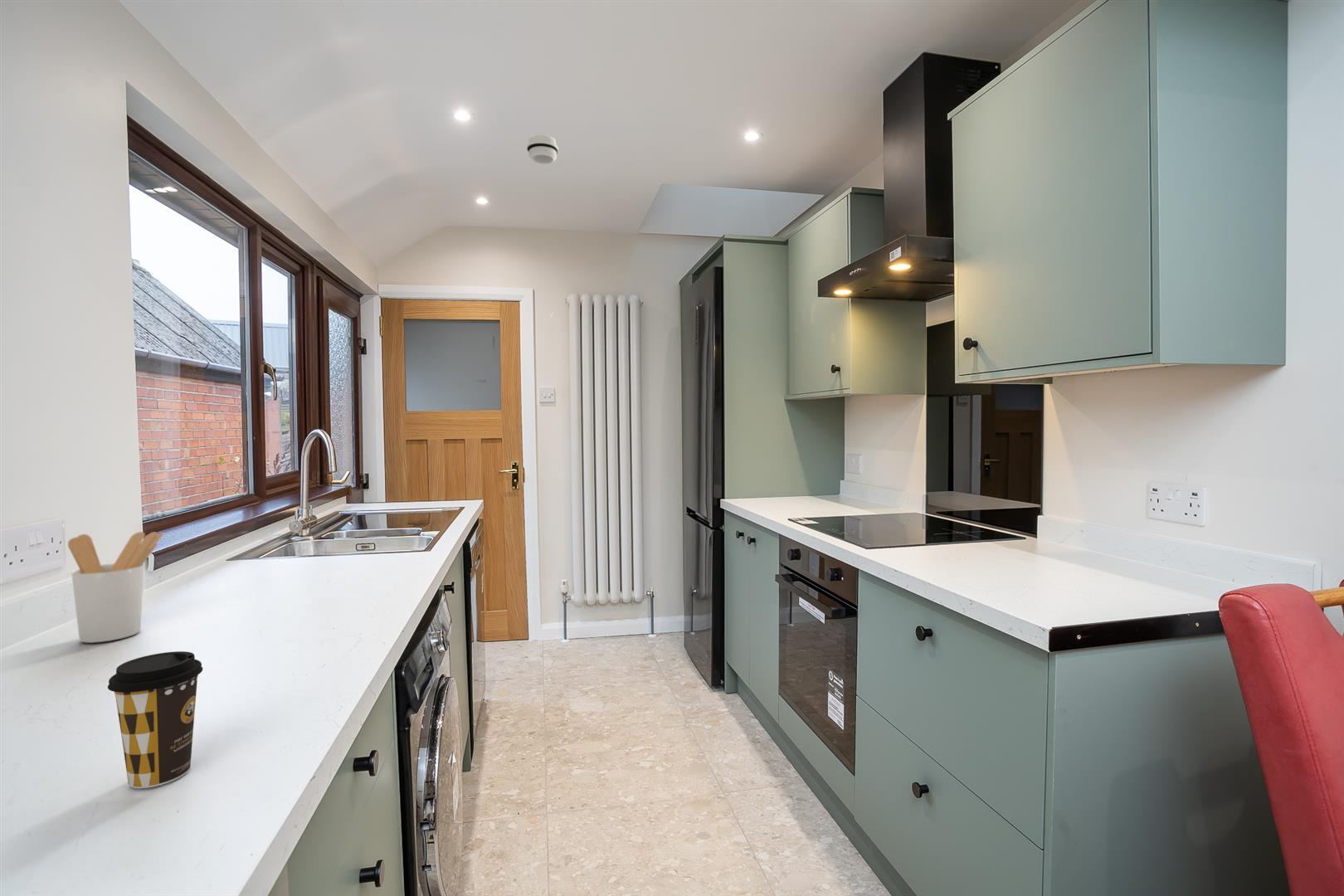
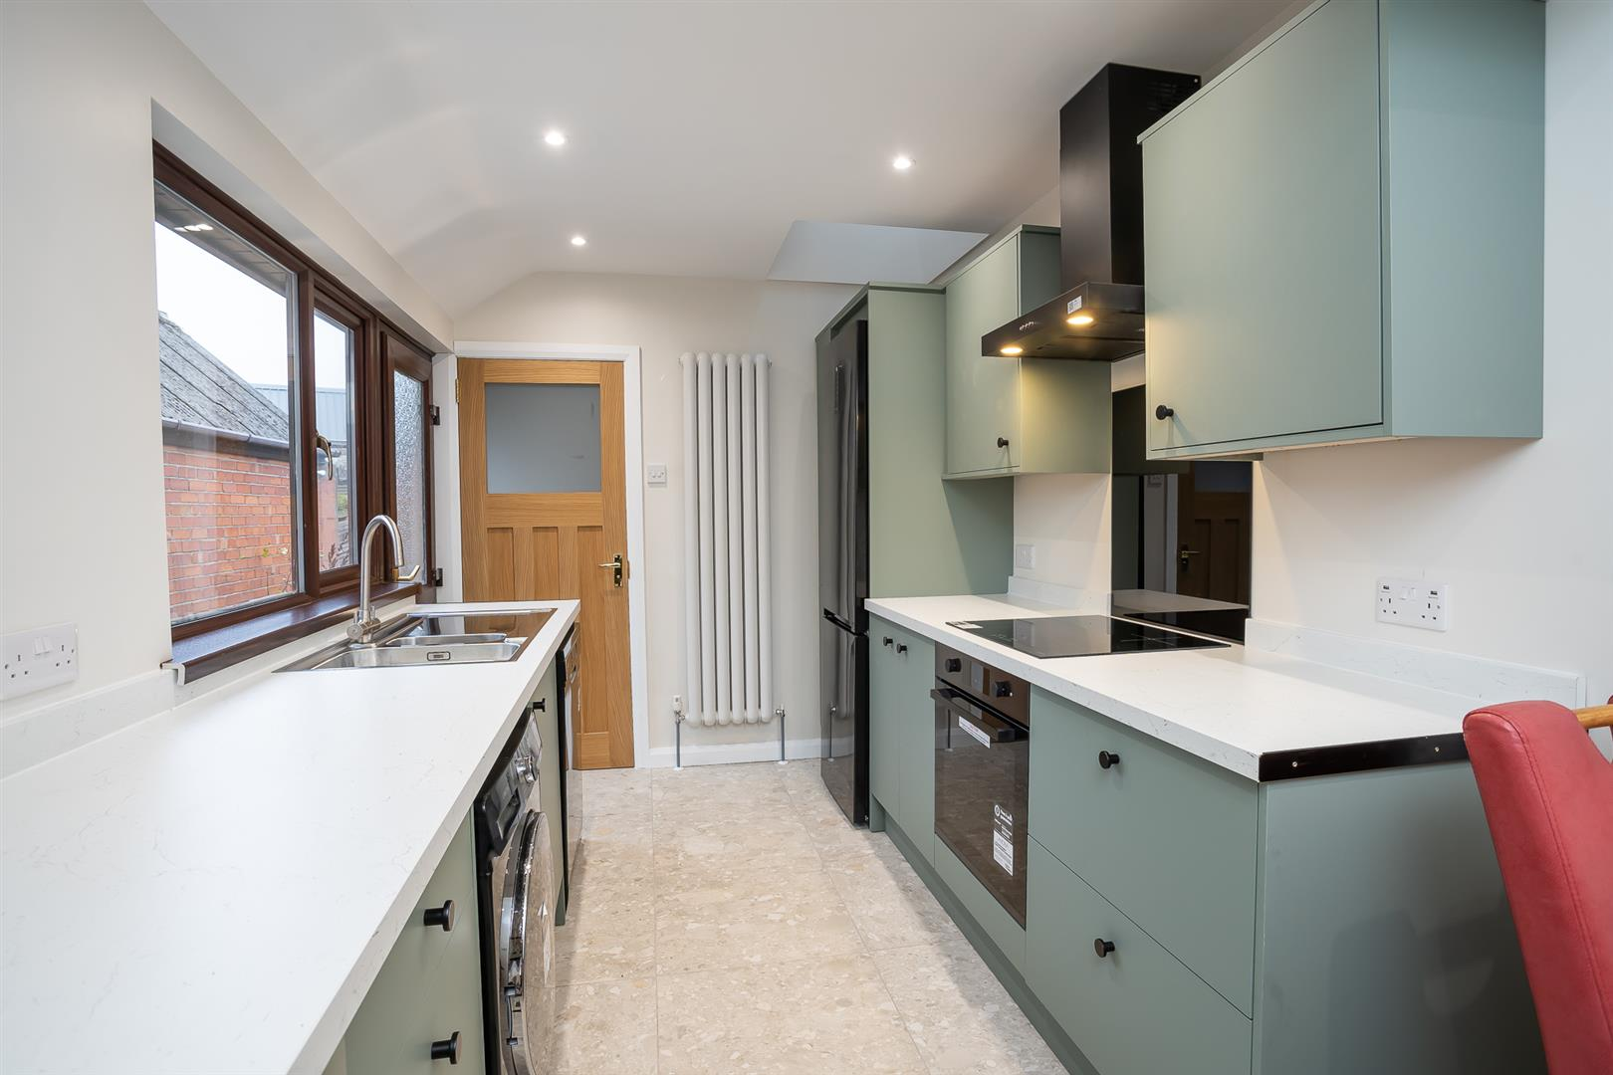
- smoke detector (543, 150)
- utensil holder (121, 582)
- coffee cup (158, 718)
